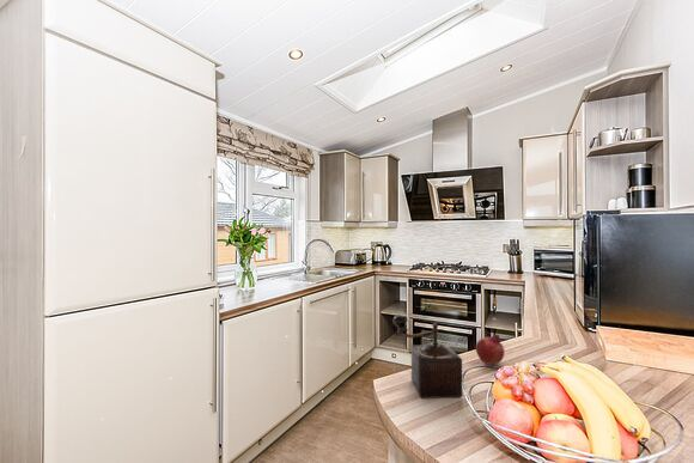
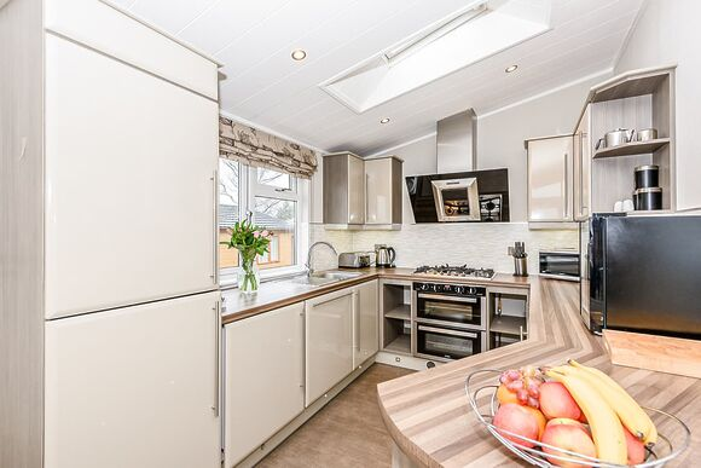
- fruit (489, 348)
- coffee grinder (425, 352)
